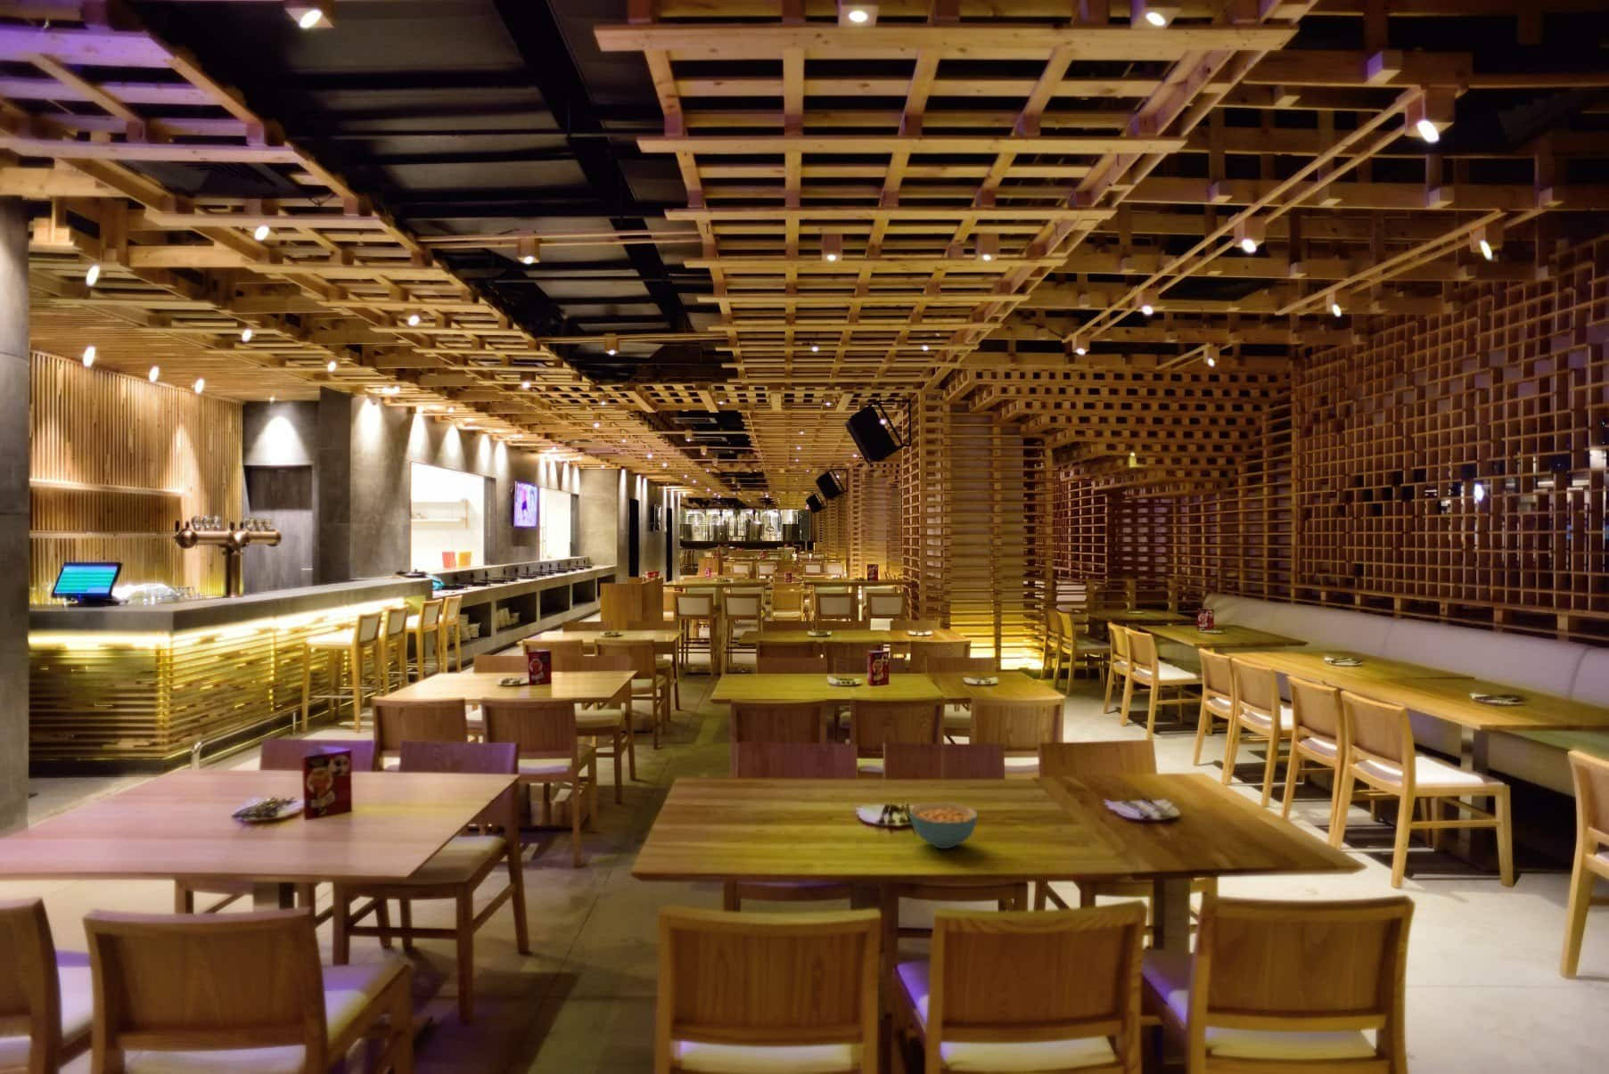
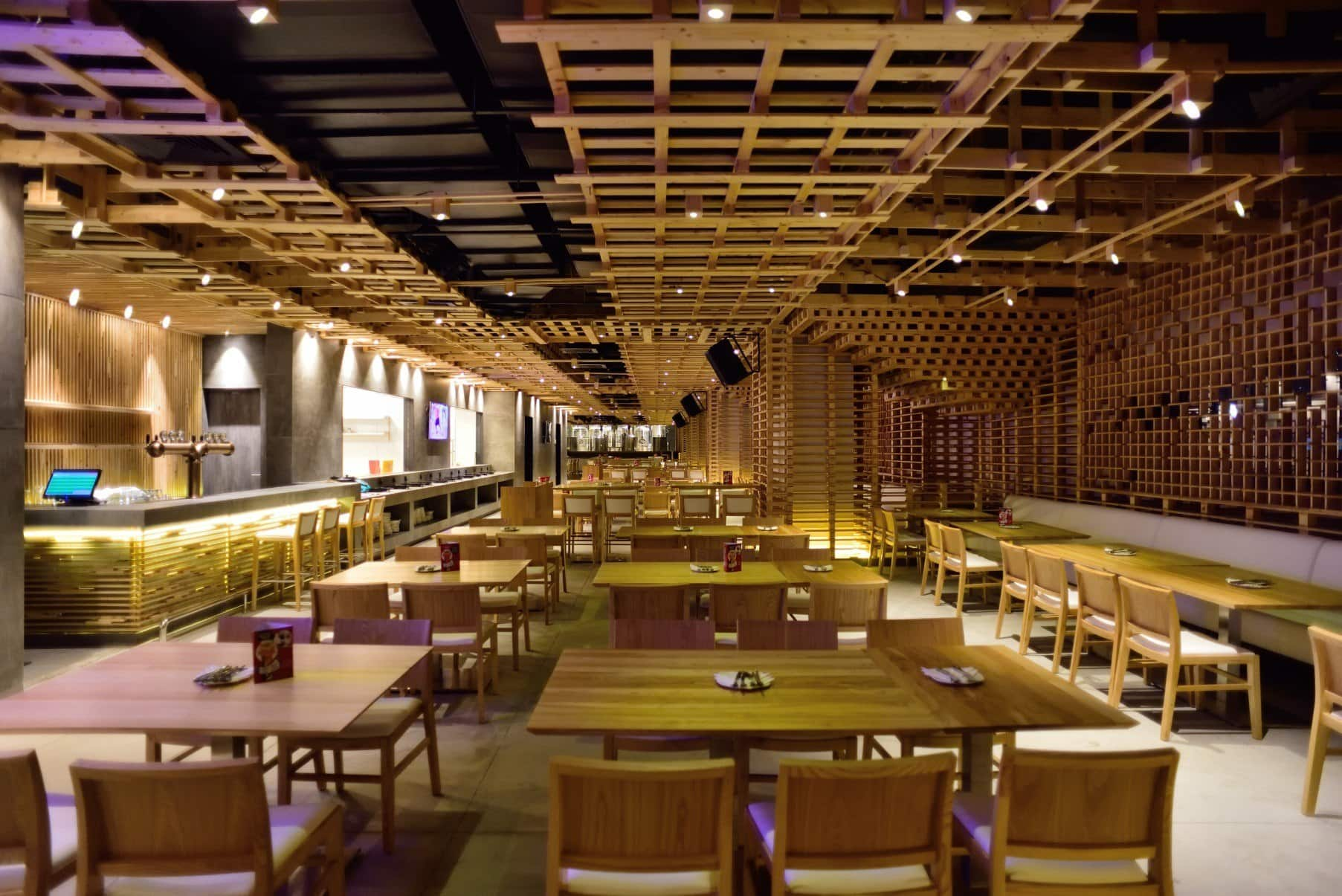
- cereal bowl (944, 828)
